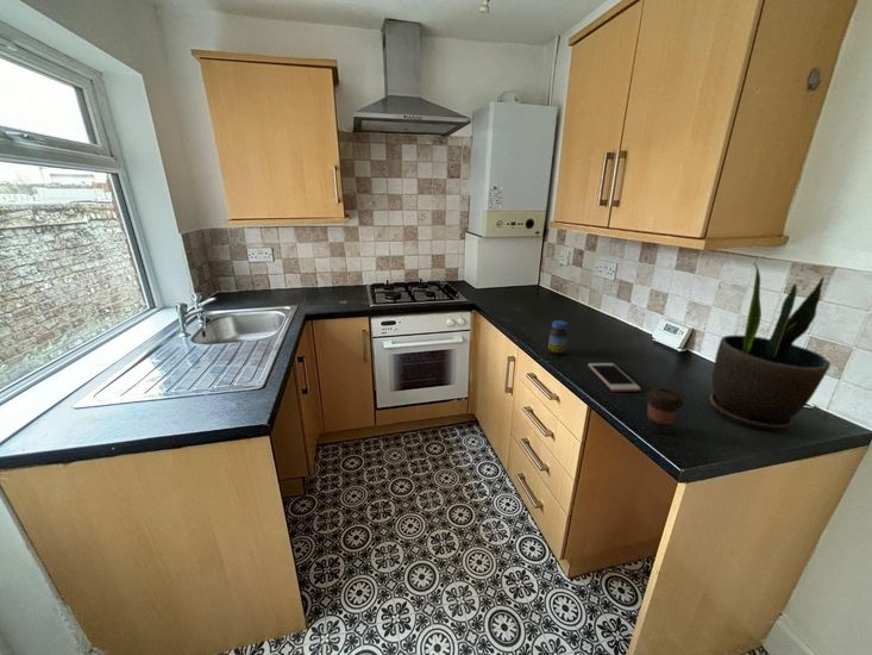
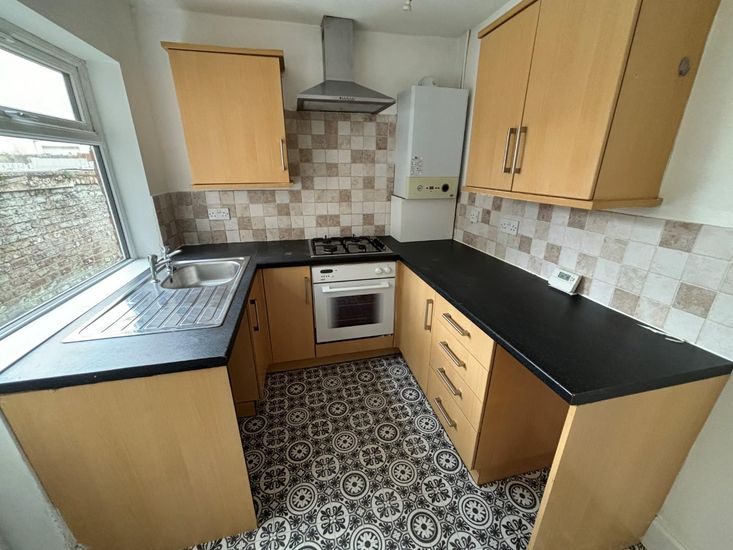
- coffee cup (661, 411)
- cell phone (611, 375)
- jar (558, 337)
- potted plant (772, 347)
